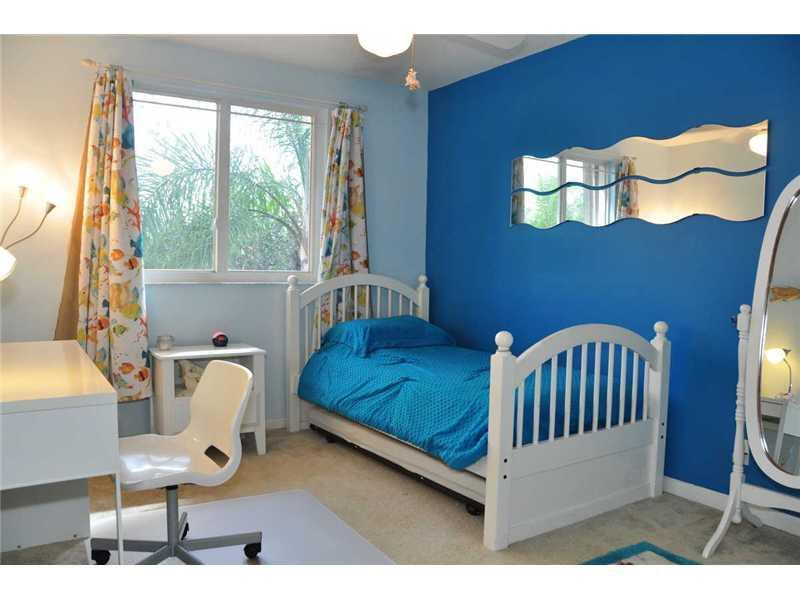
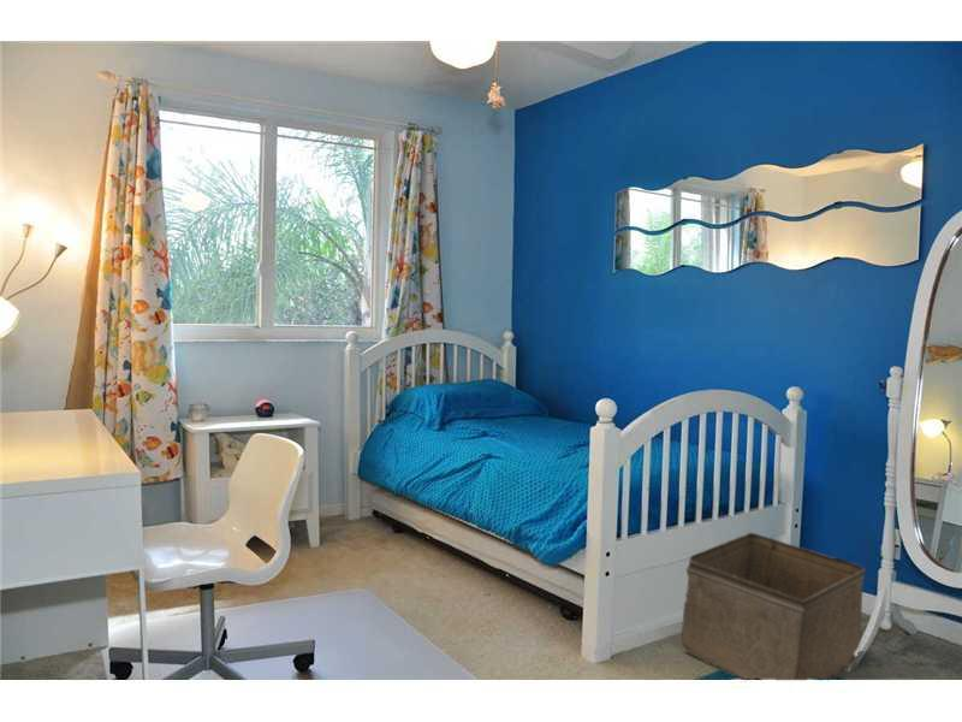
+ storage bin (770, 608)
